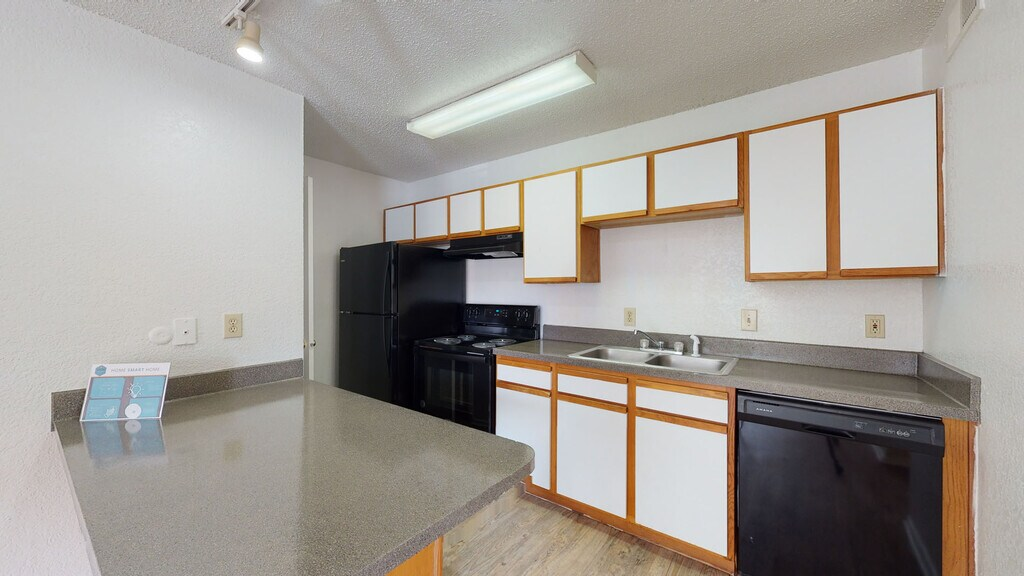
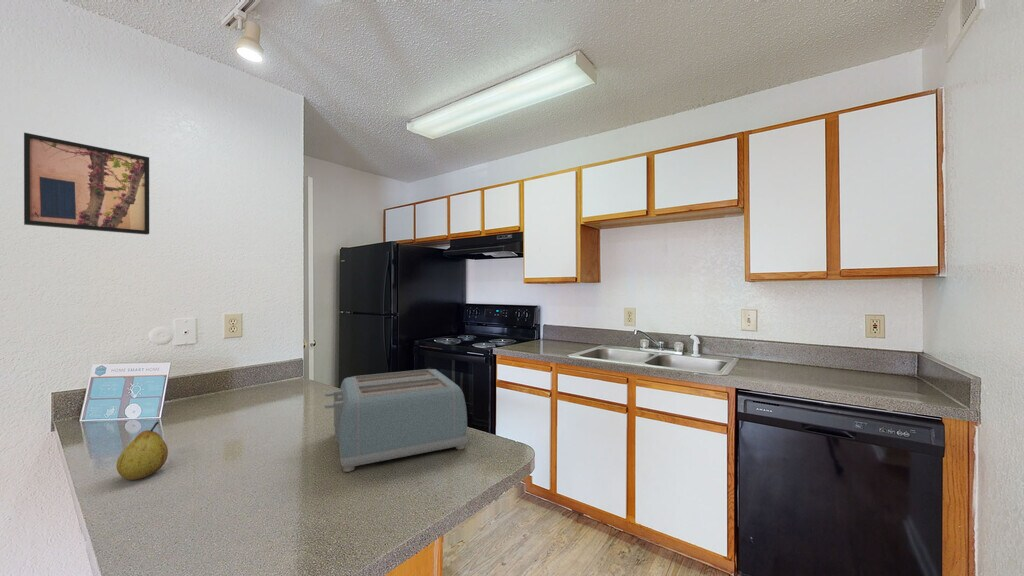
+ fruit (143, 449)
+ toaster (393, 410)
+ wall art (91, 188)
